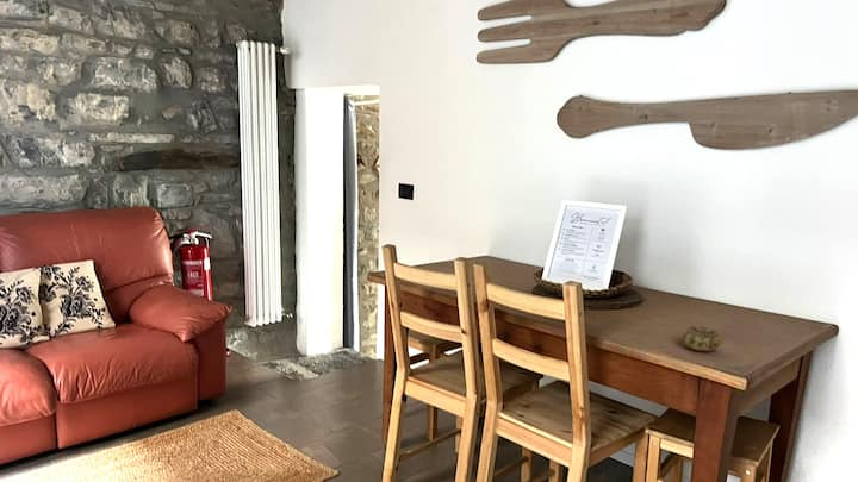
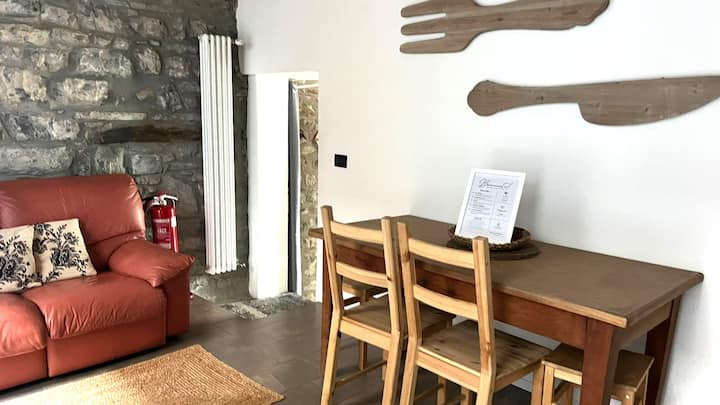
- decorative ball (701, 338)
